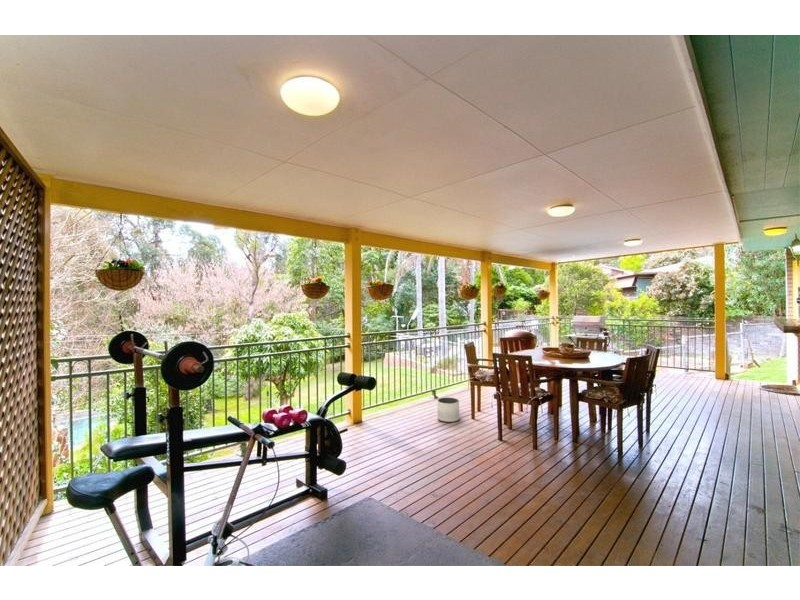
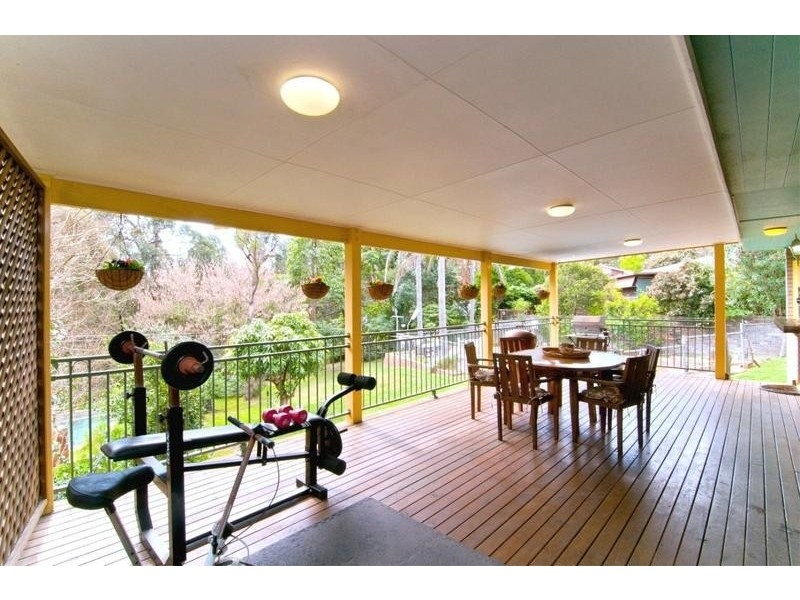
- planter (448, 409)
